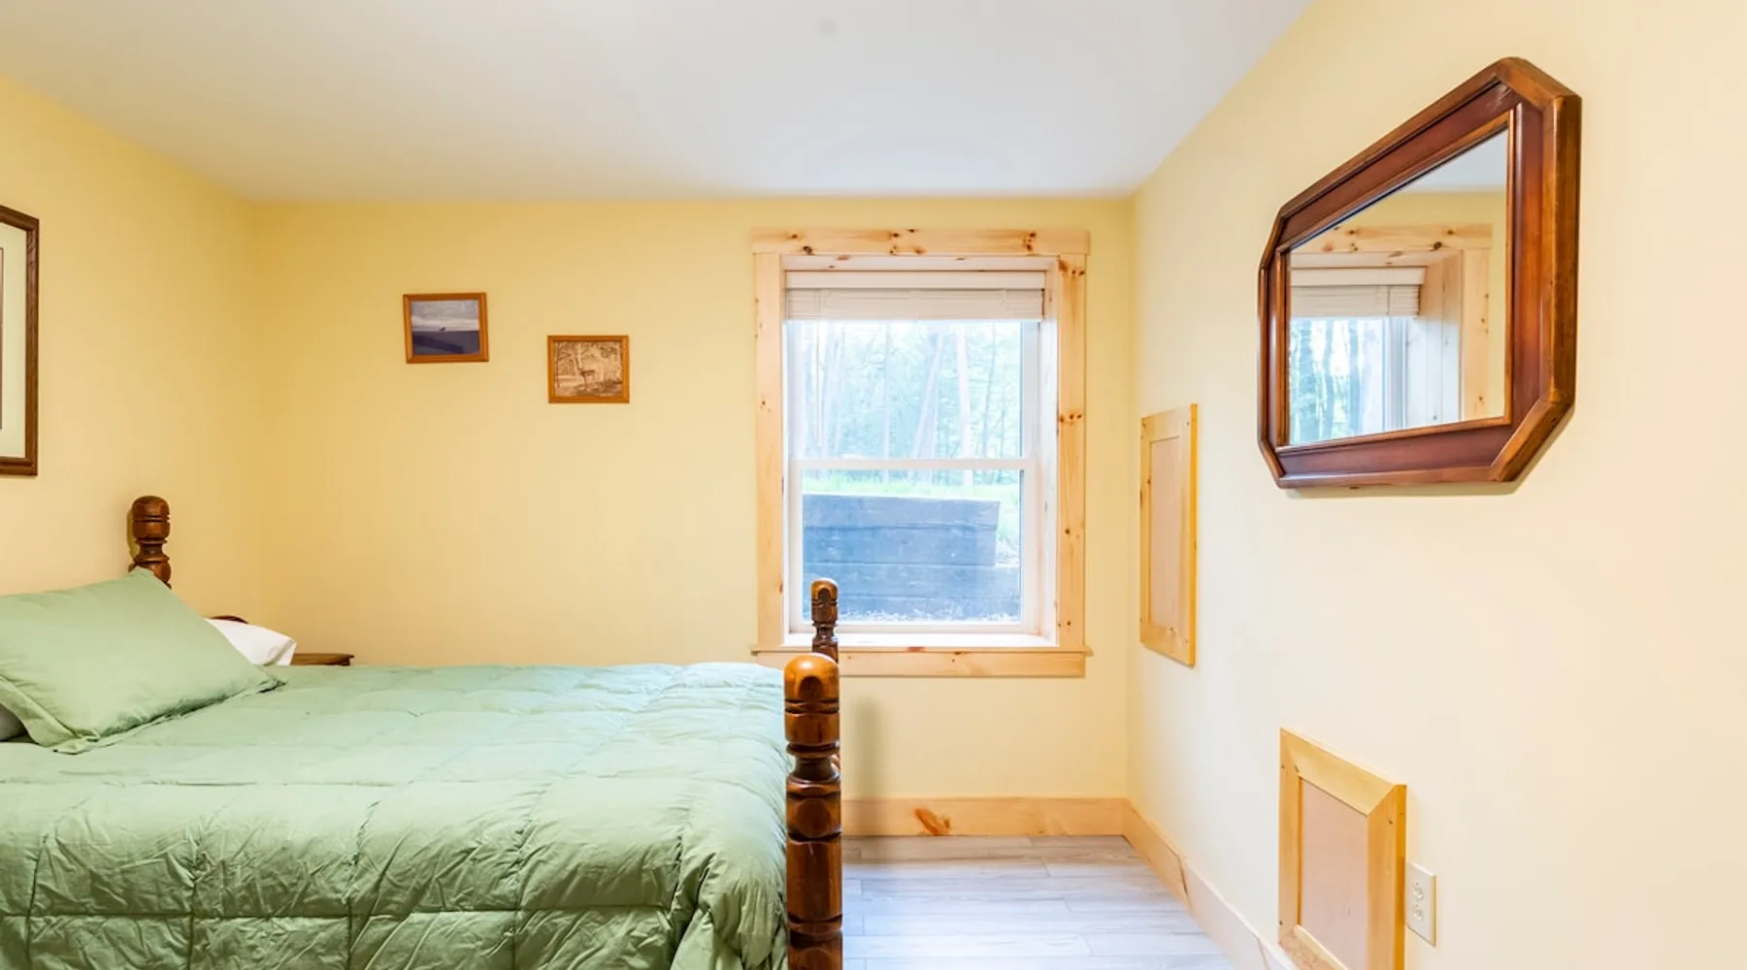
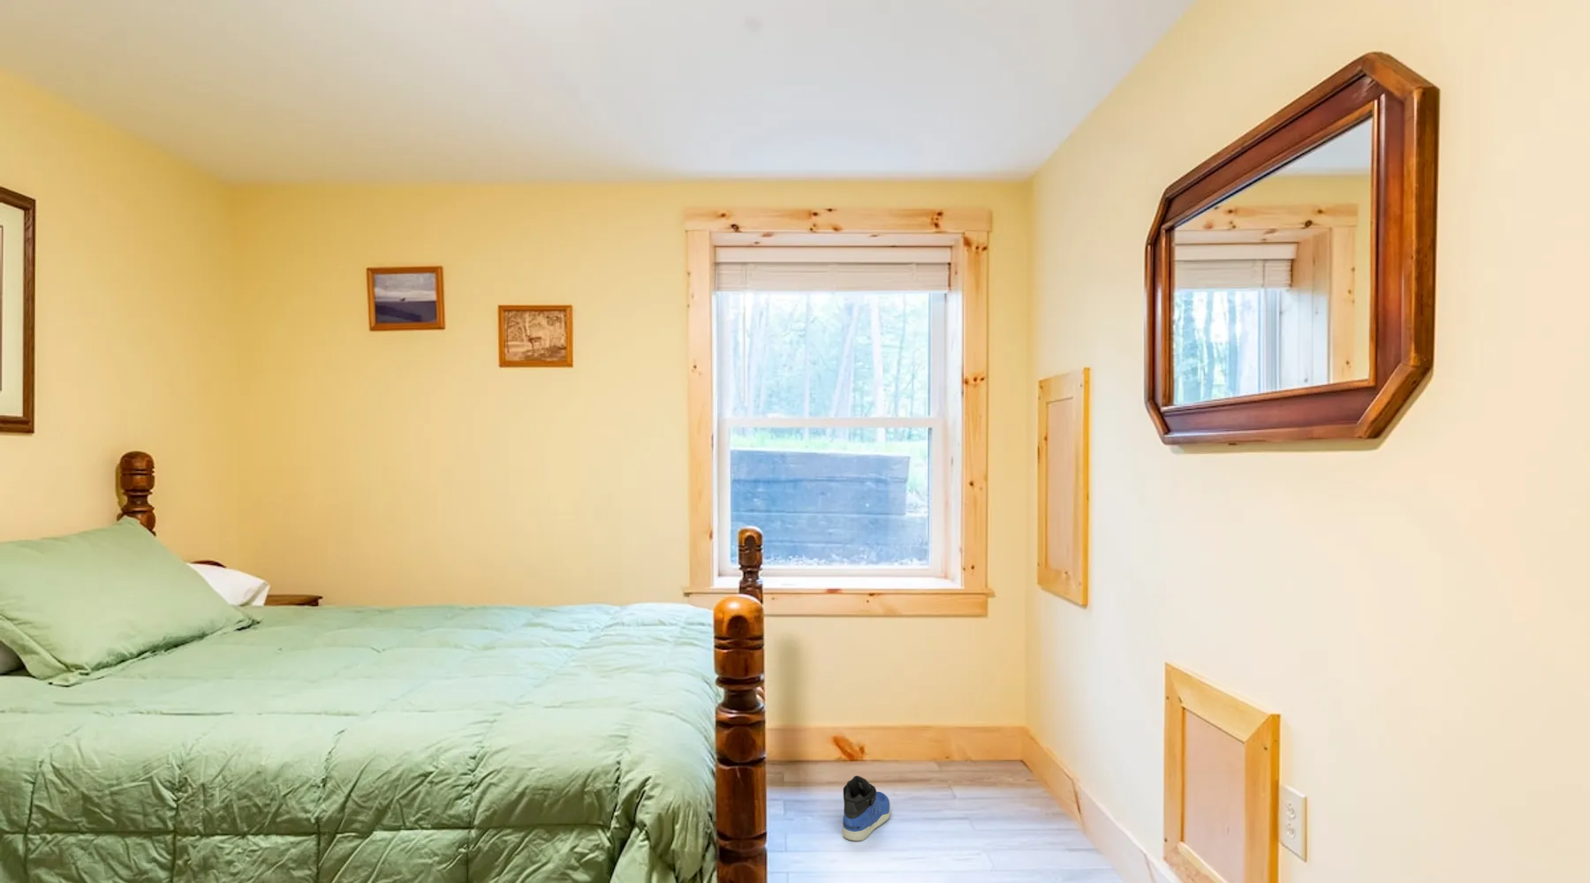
+ sneaker (867, 797)
